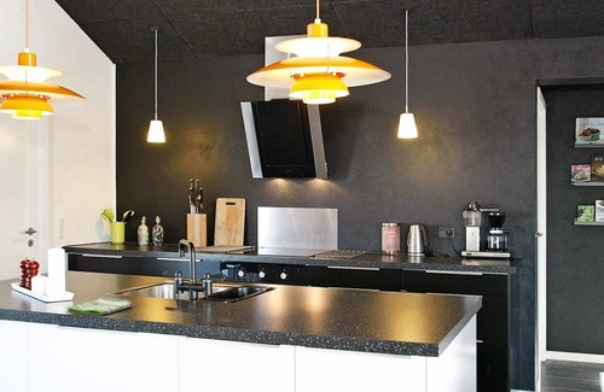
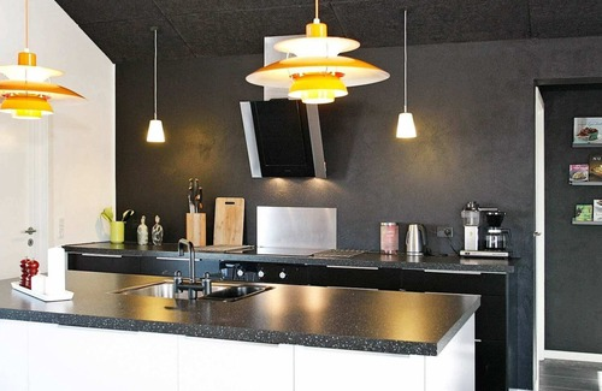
- dish towel (100, 305)
